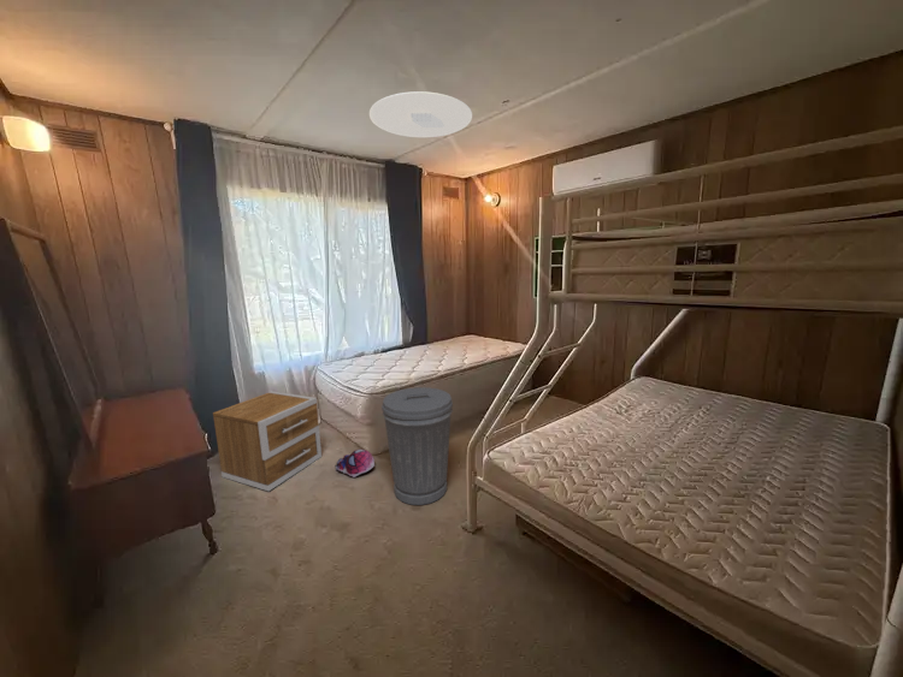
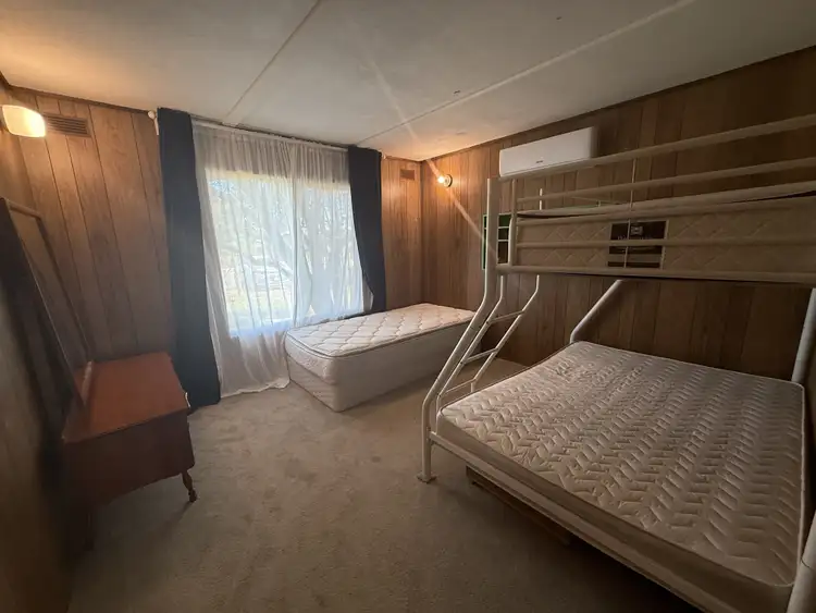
- plush toy (355, 459)
- trash can (419, 441)
- nightstand (270, 435)
- ceiling light (420, 112)
